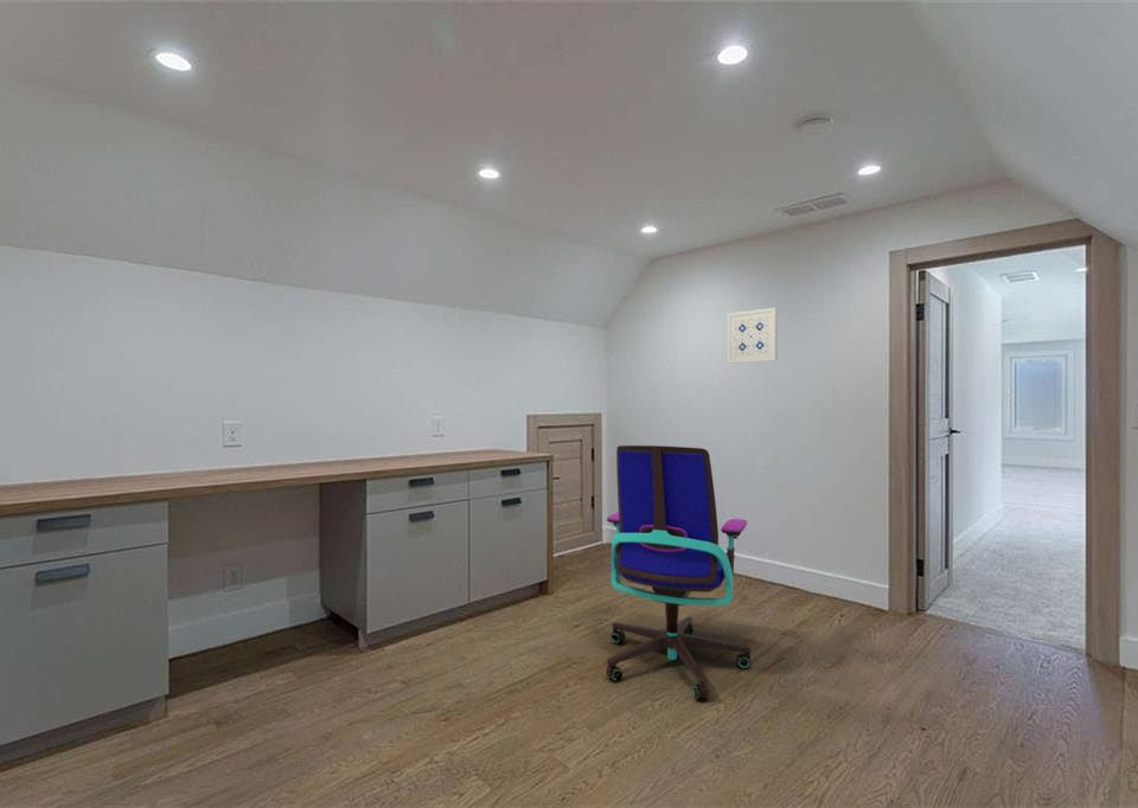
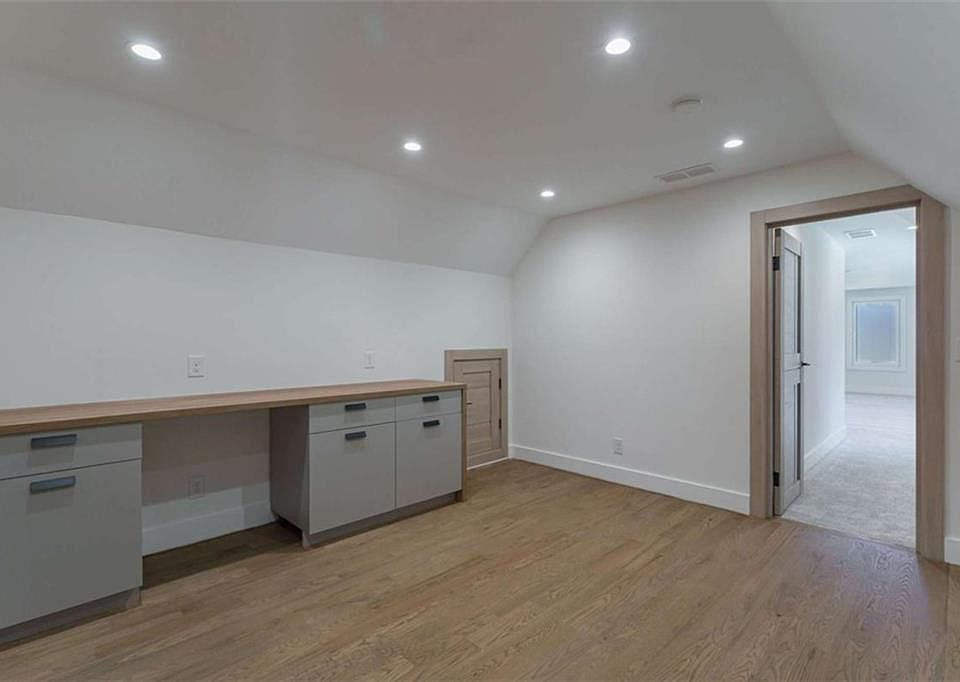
- wall art (750, 336)
- office chair (673, 550)
